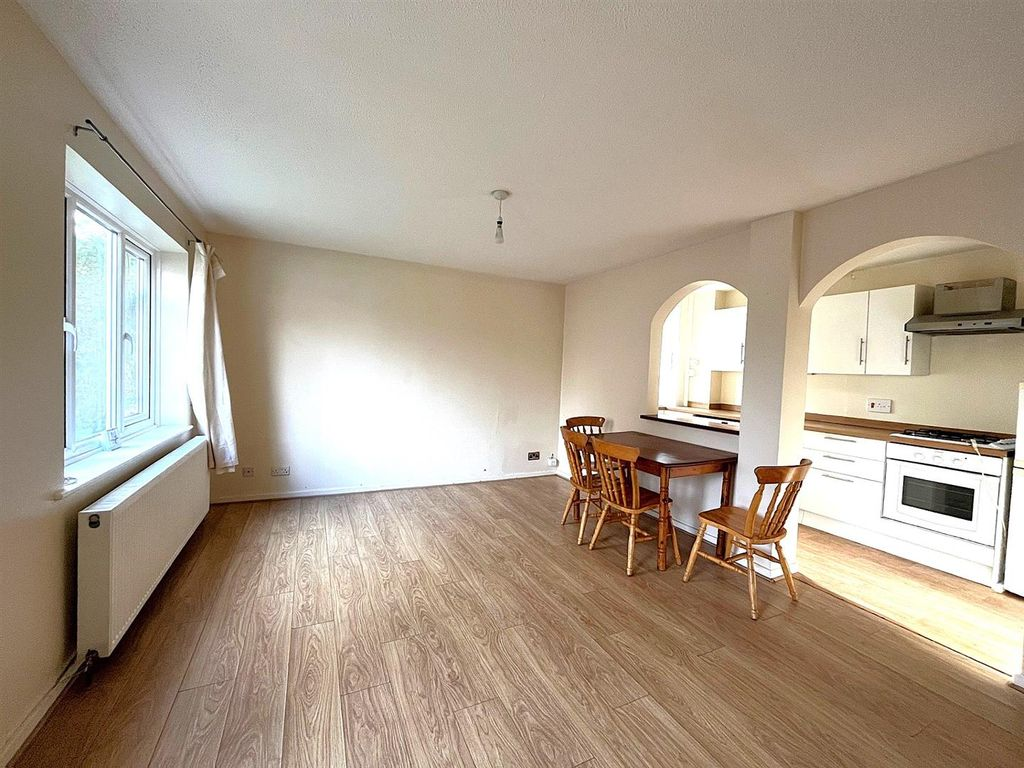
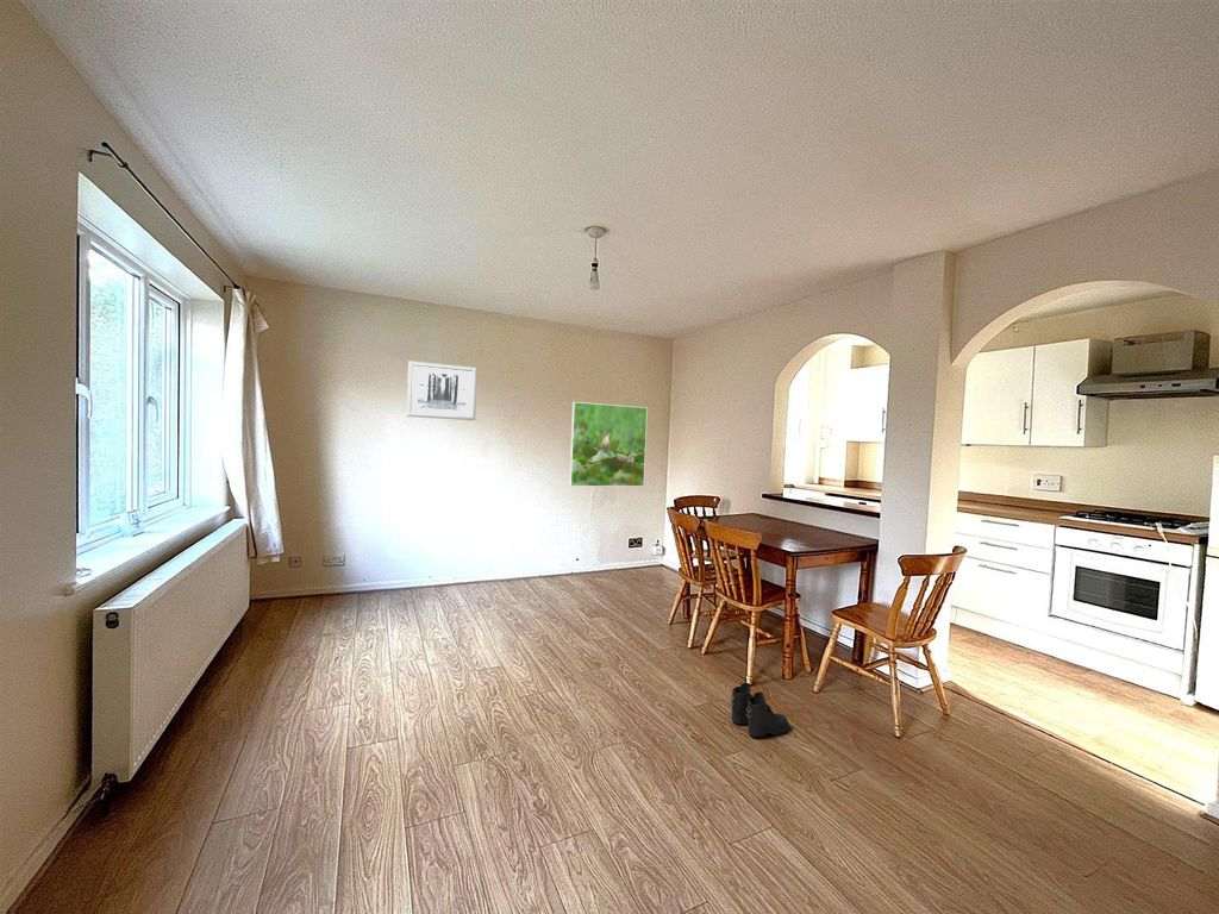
+ wall art (442, 392)
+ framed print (610, 445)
+ boots (759, 706)
